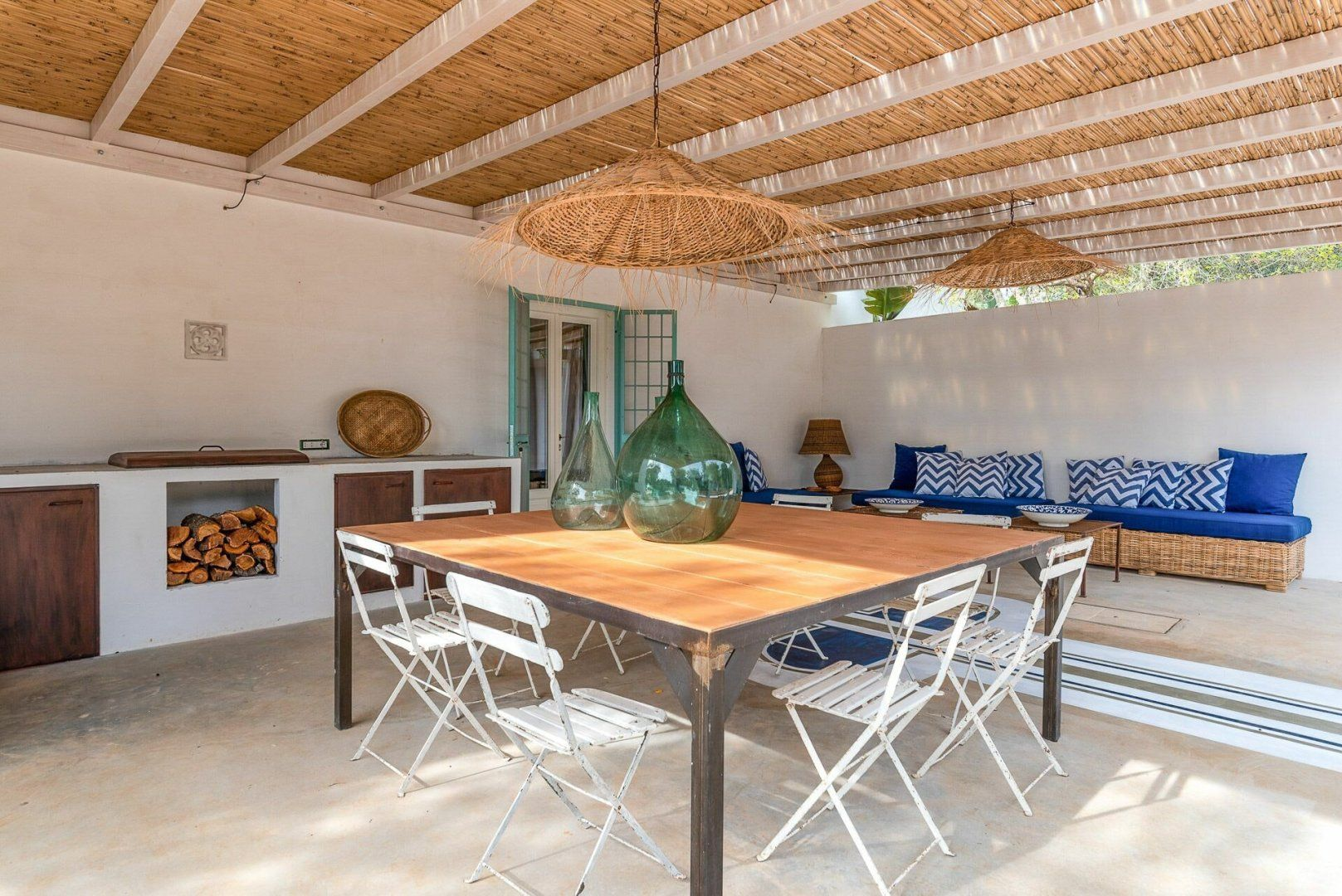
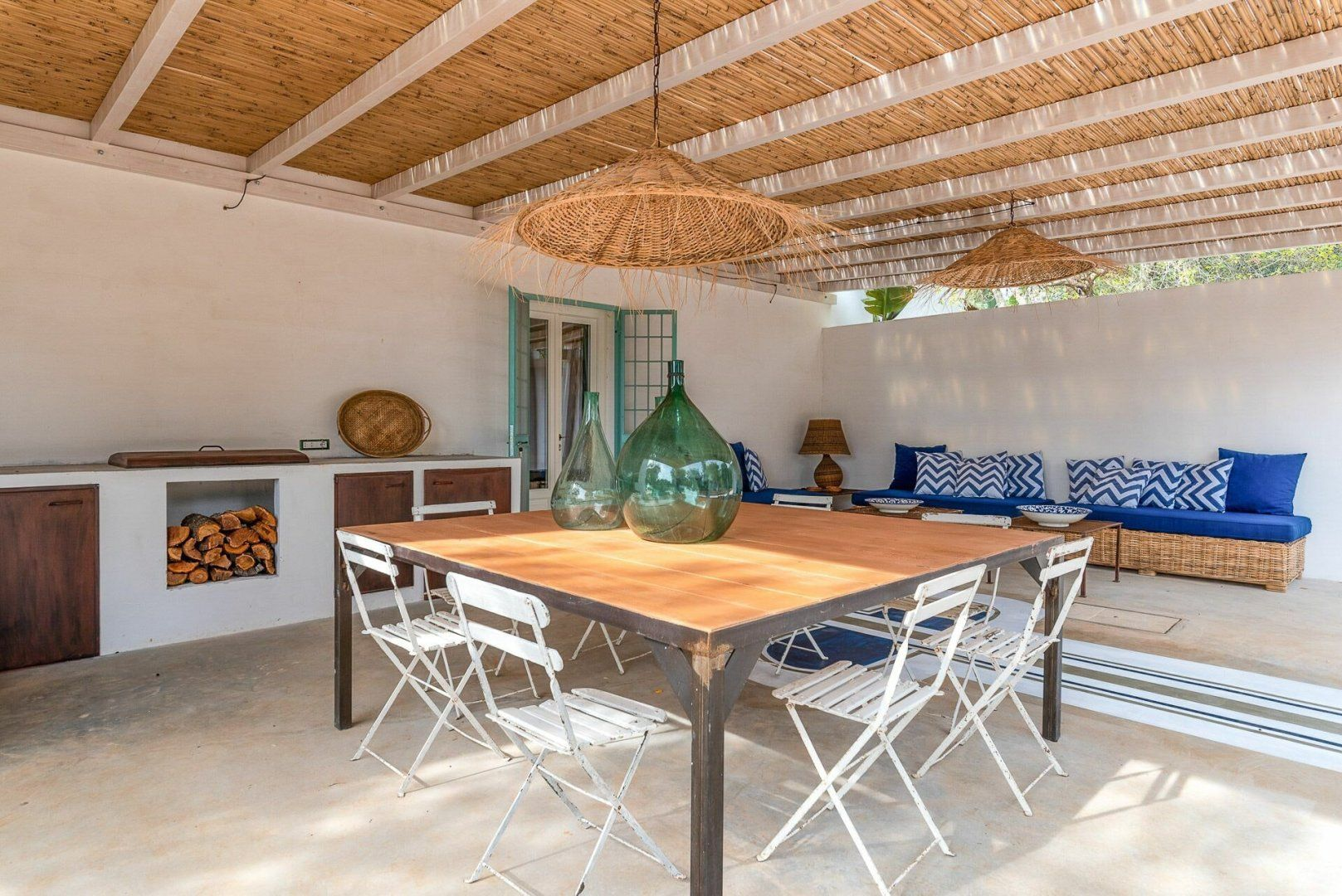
- wall ornament (206, 340)
